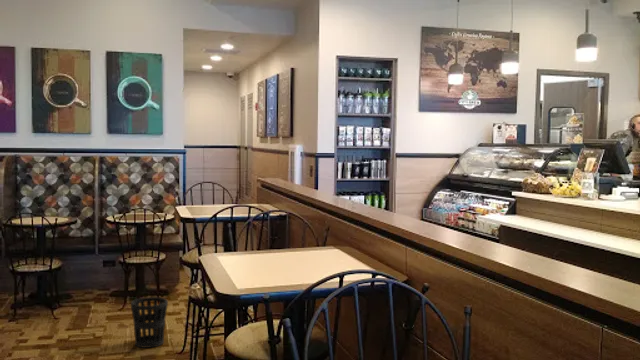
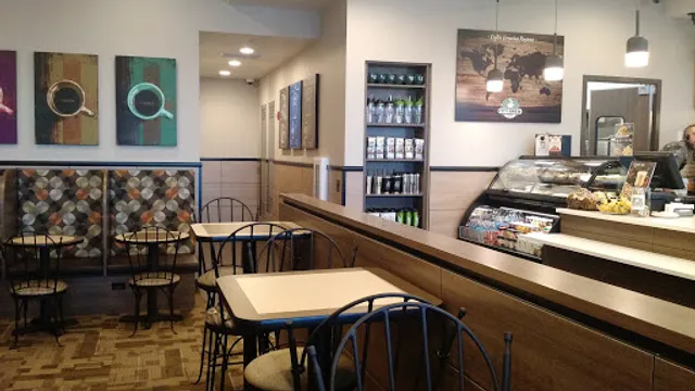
- wastebasket (149, 322)
